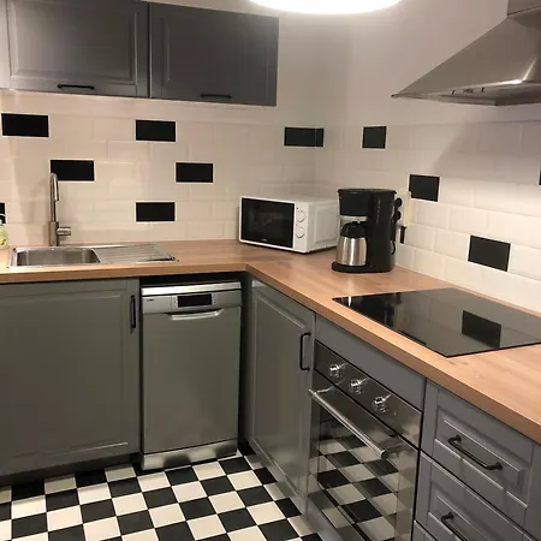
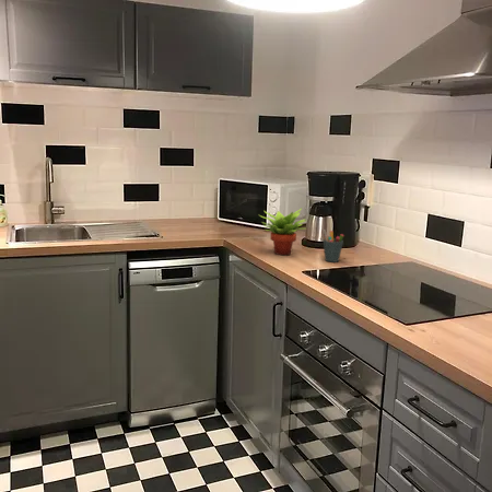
+ pen holder (332, 245)
+ succulent plant (283, 231)
